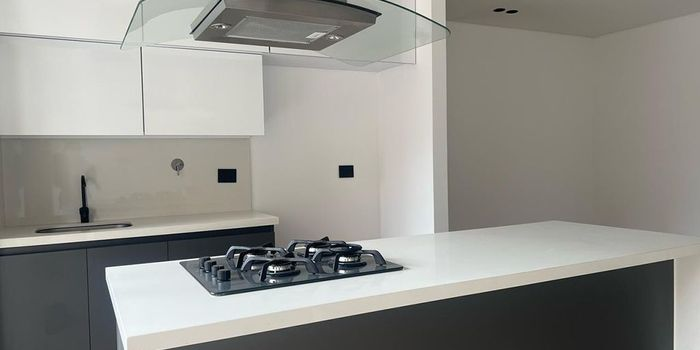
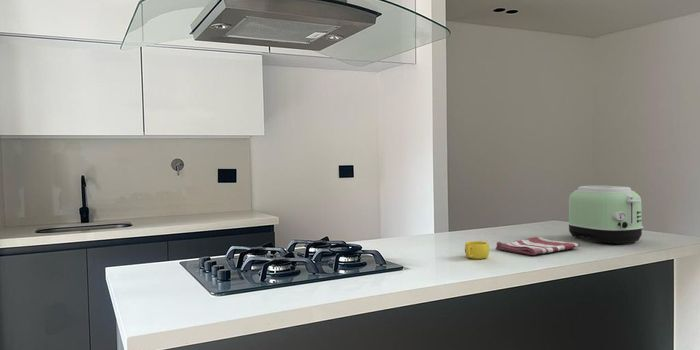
+ cup (475, 250)
+ toaster (606, 213)
+ dish towel (537, 245)
